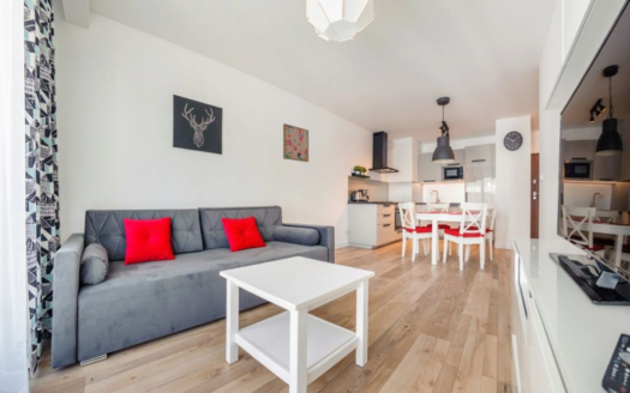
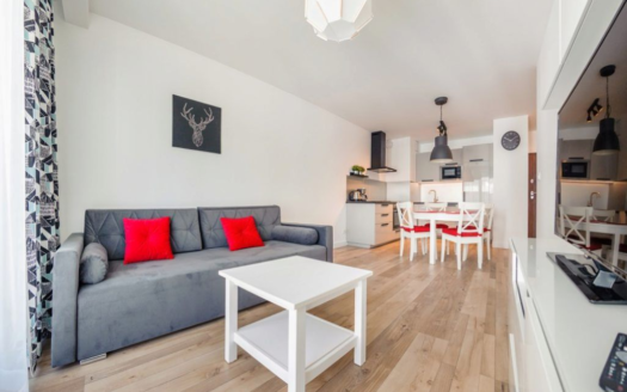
- wall art (296, 144)
